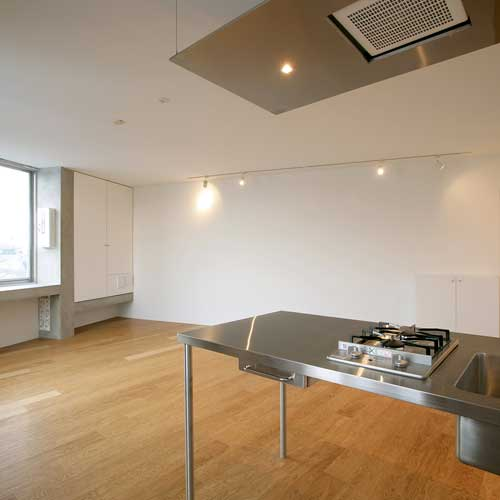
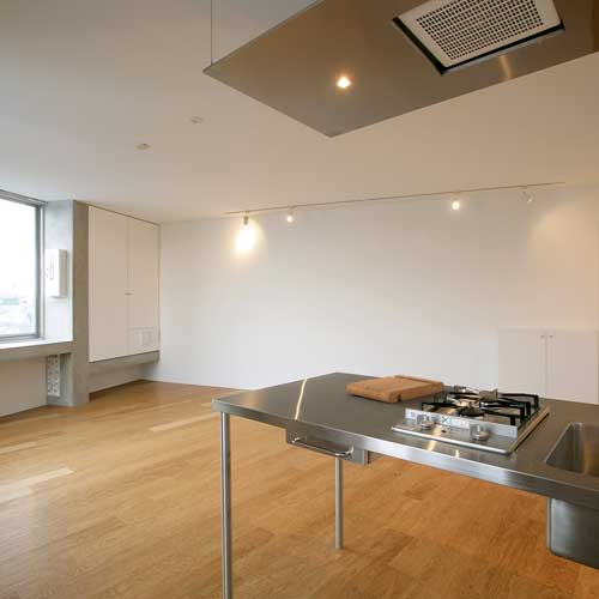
+ cutting board (395, 387)
